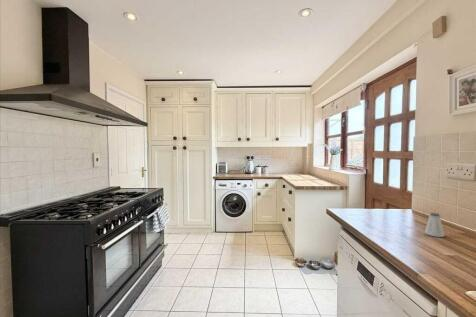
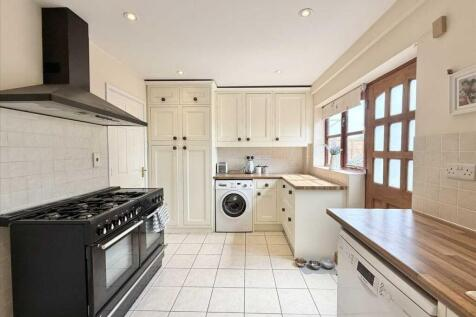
- saltshaker (434, 224)
